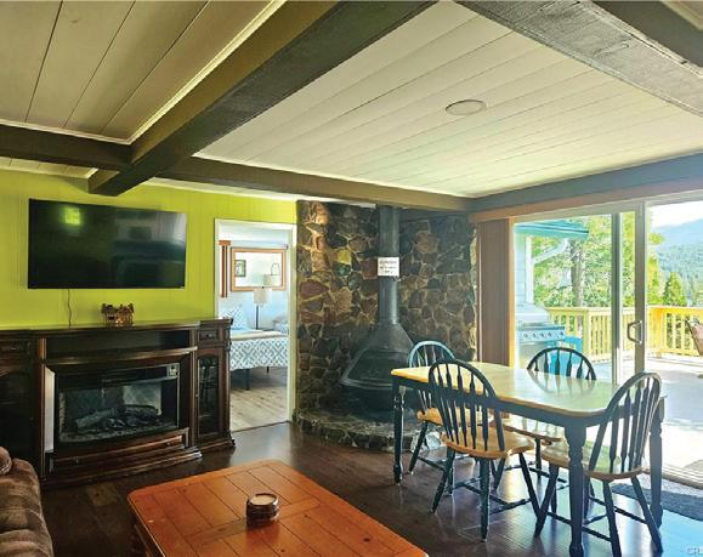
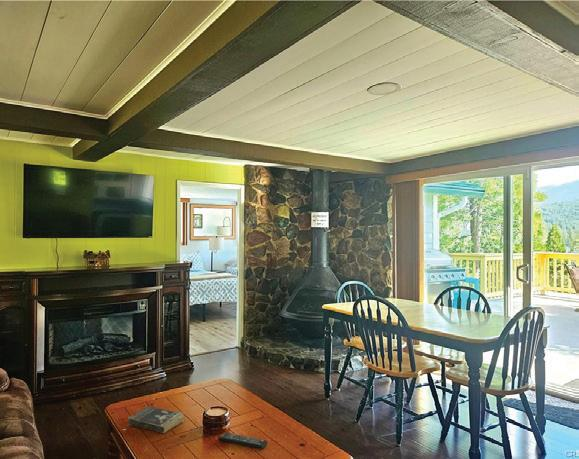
+ remote control (242, 440)
+ book (156, 418)
